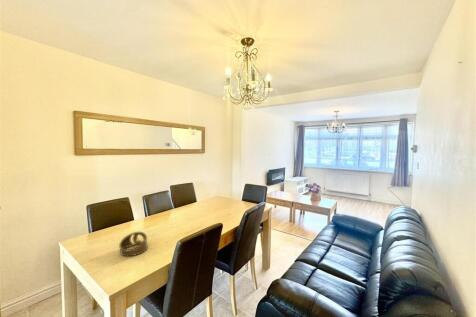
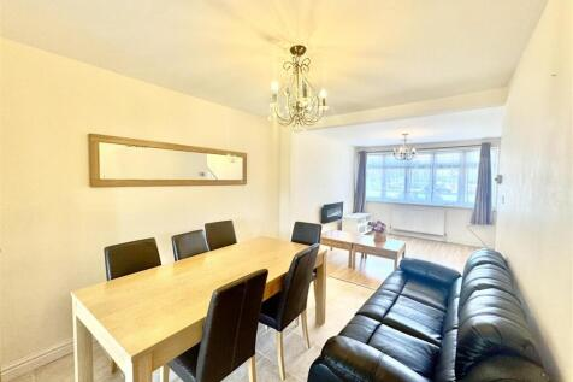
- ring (134, 242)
